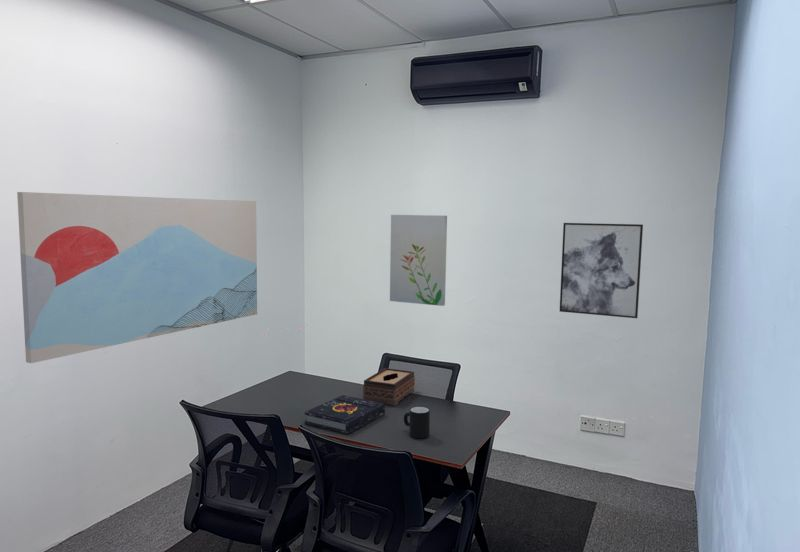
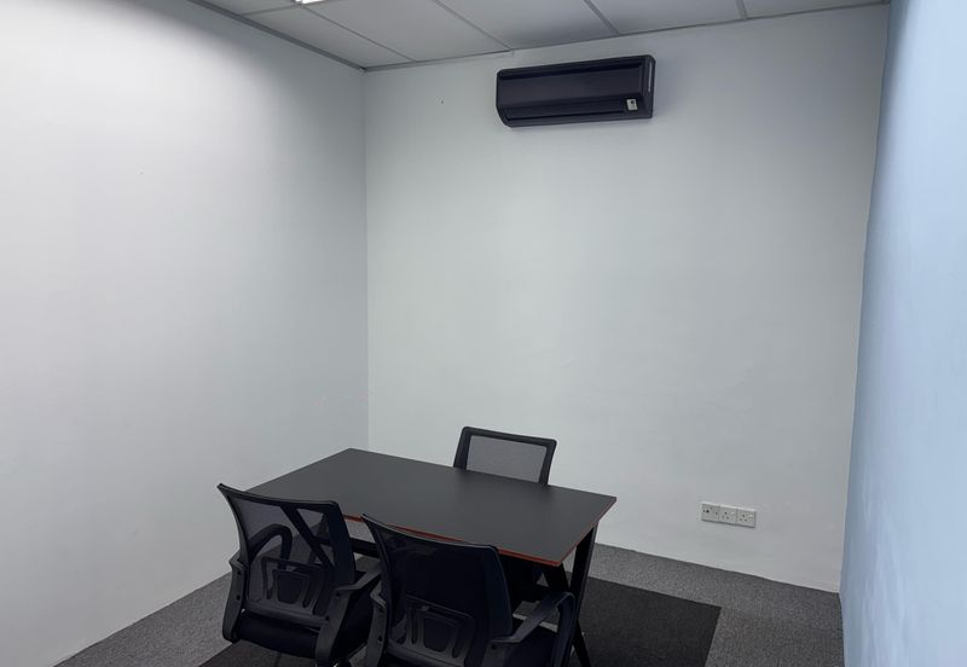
- wall art (163, 266)
- mug (415, 421)
- book (345, 413)
- wall art (417, 259)
- tissue box (389, 386)
- wall art (599, 269)
